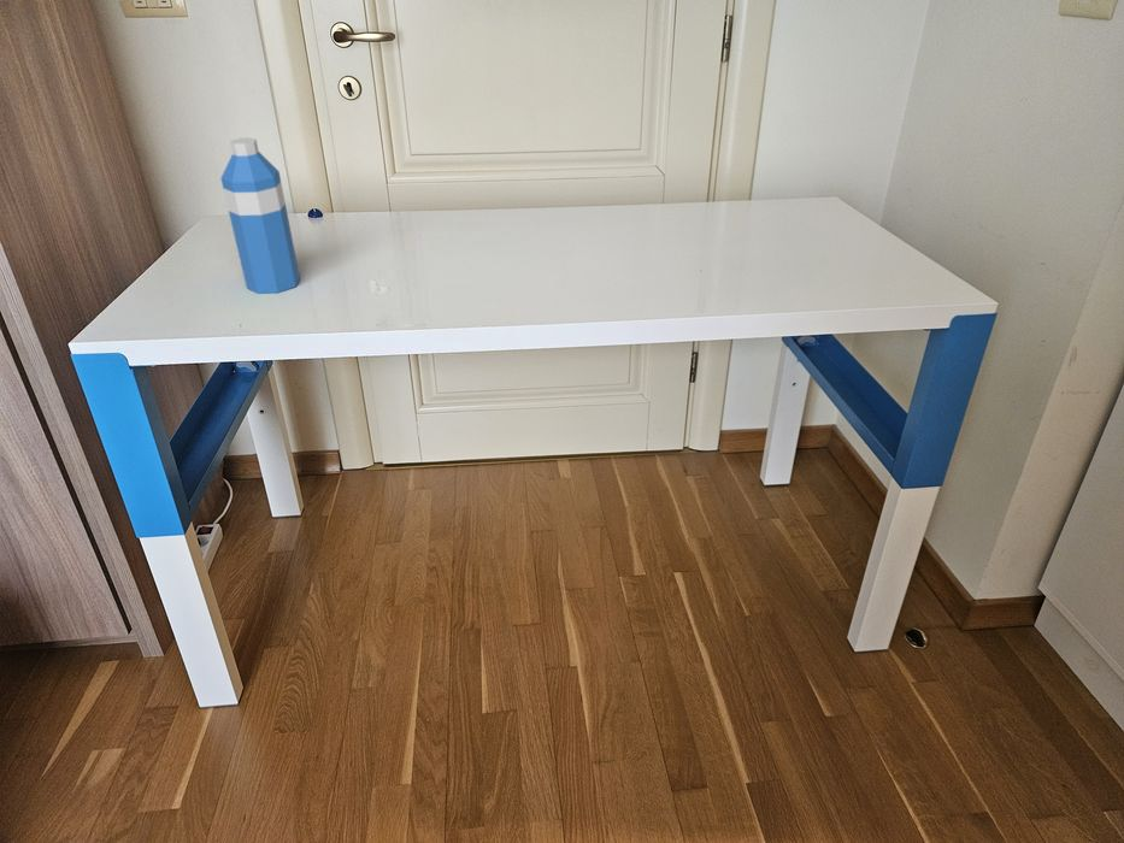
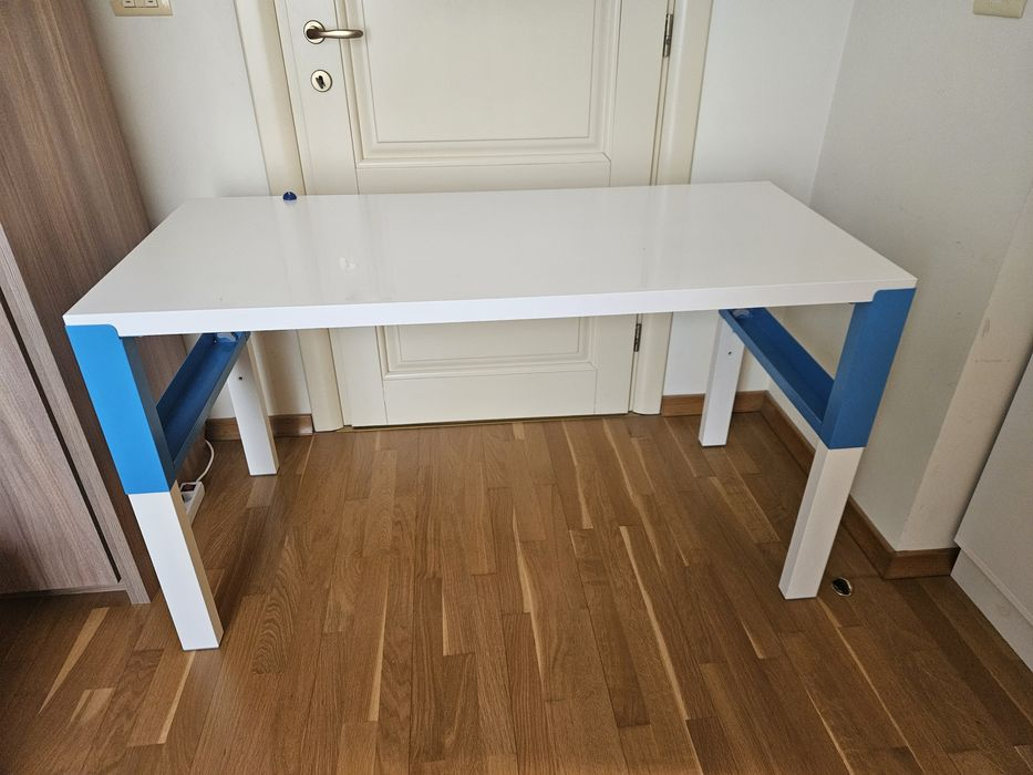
- water bottle (259, 216)
